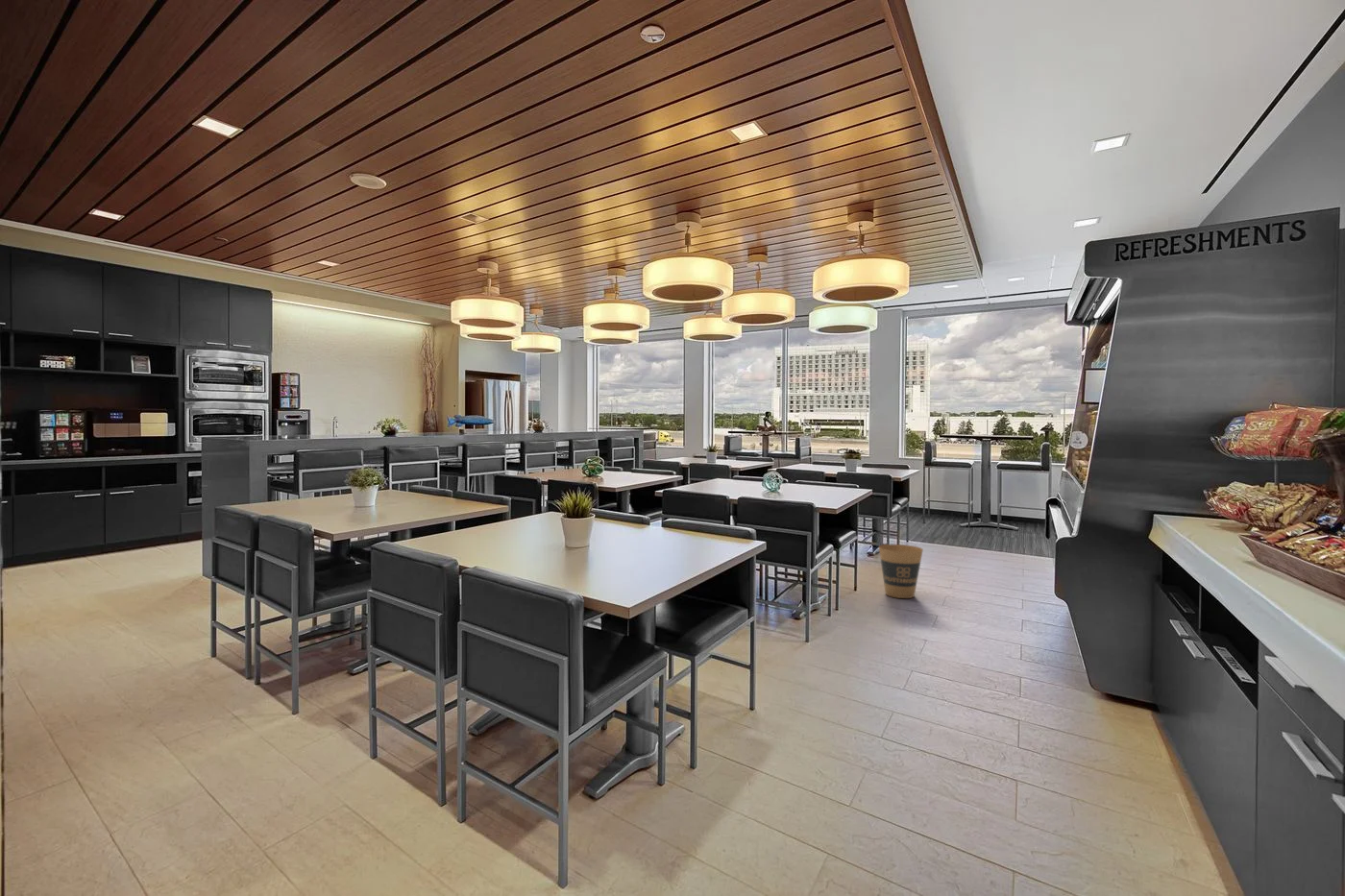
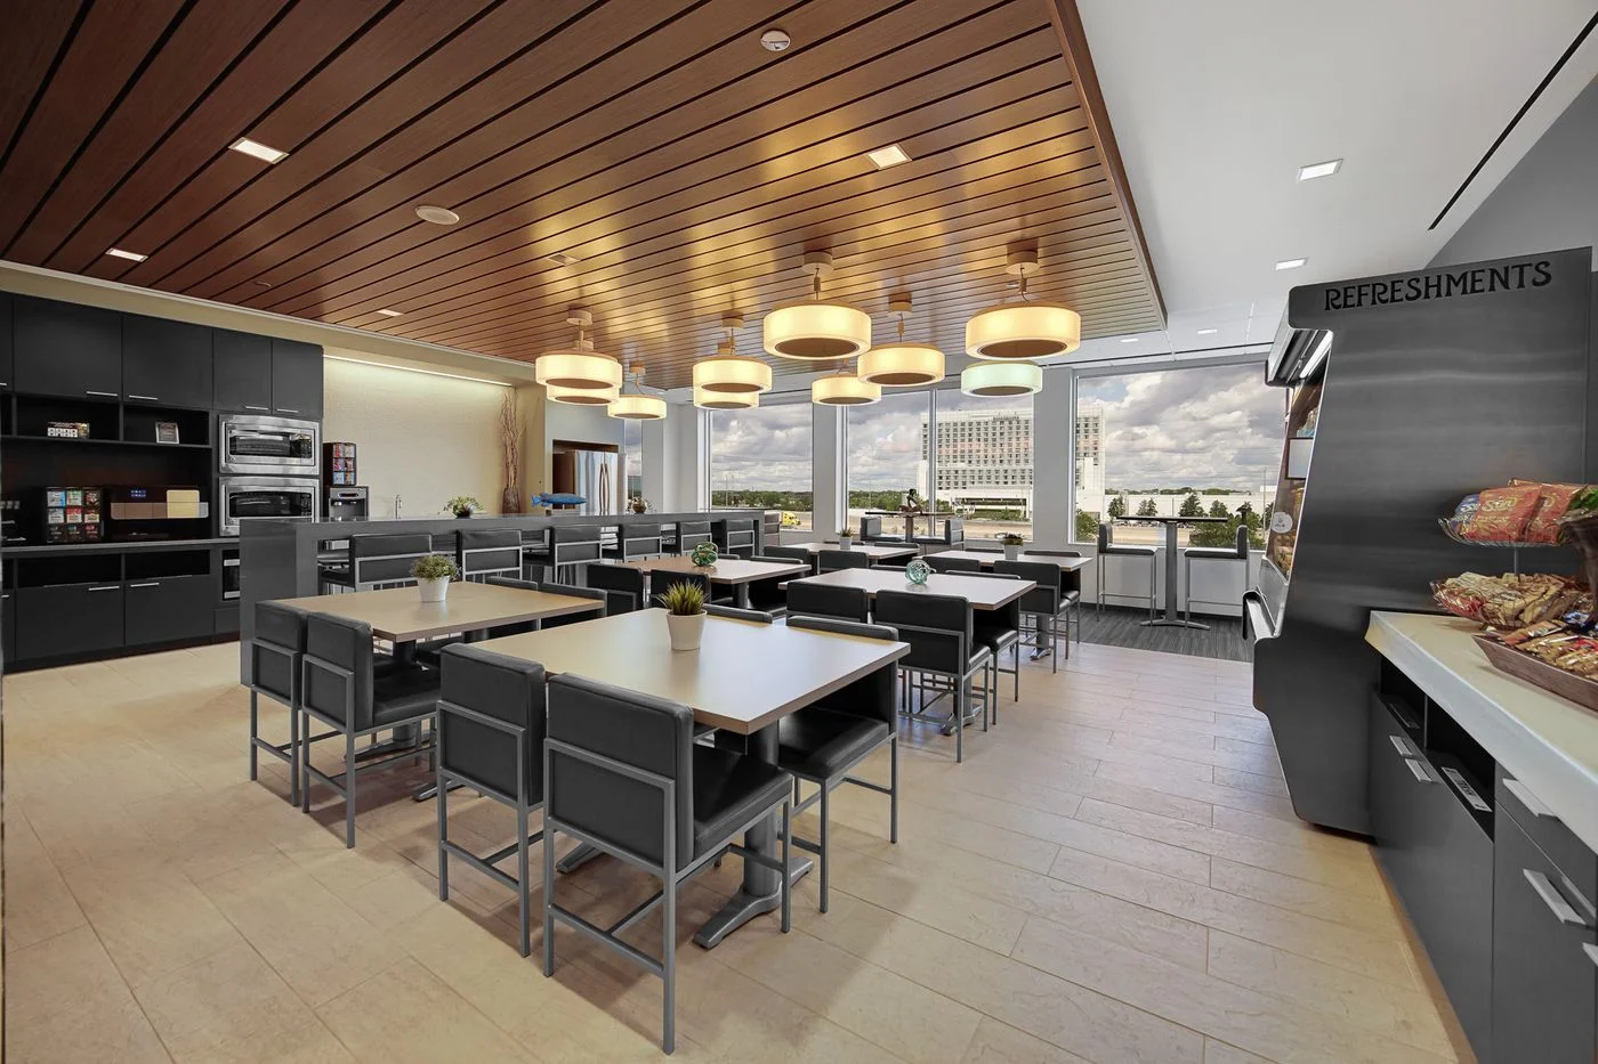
- trash can (899, 570)
